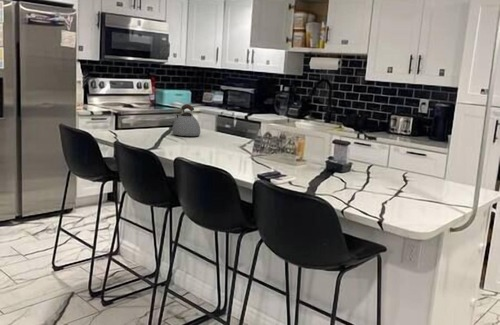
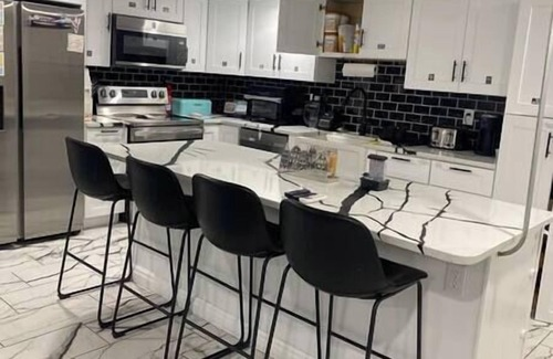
- kettle (184, 119)
